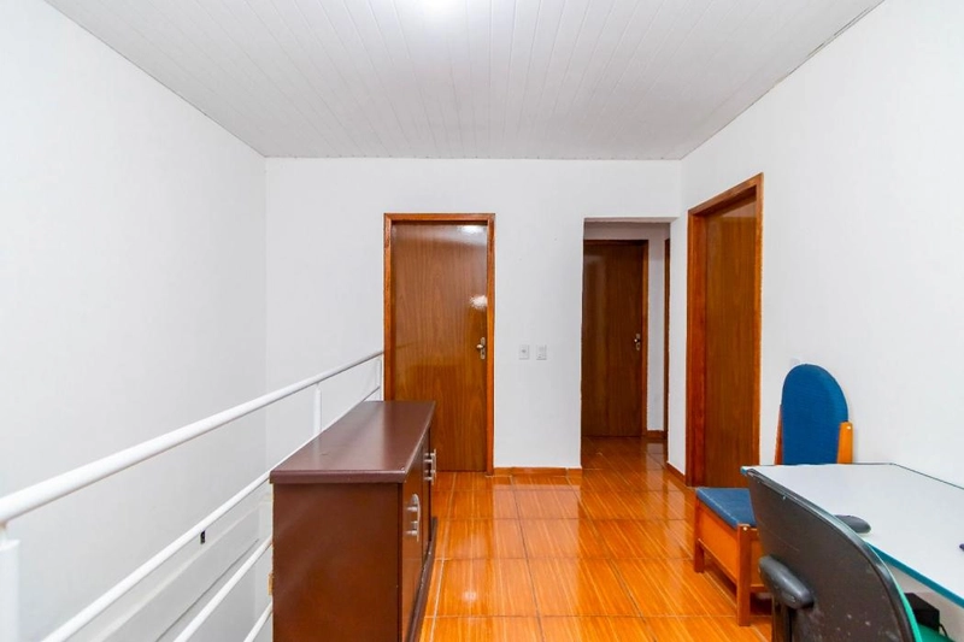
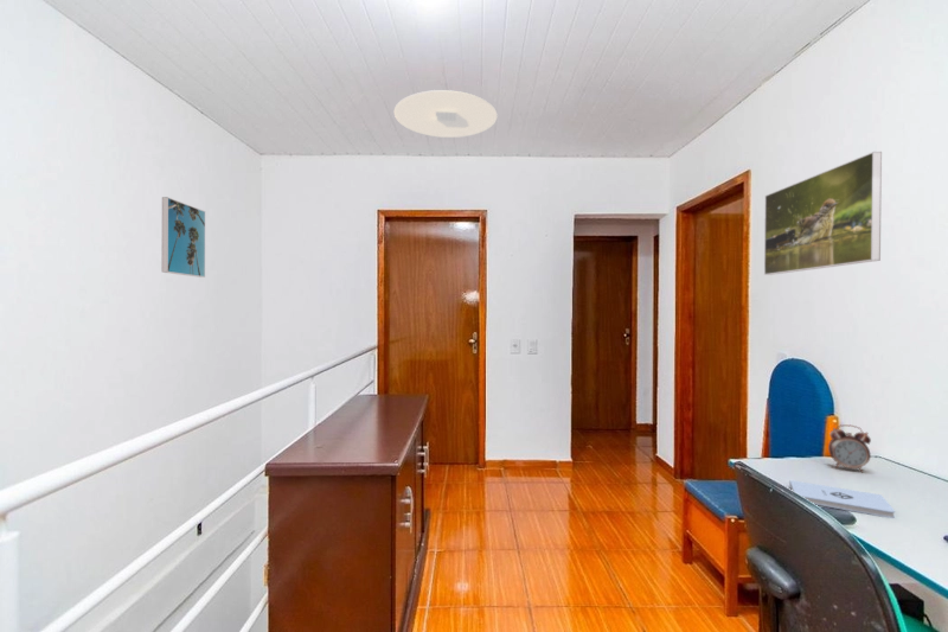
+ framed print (185, 240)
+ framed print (813, 223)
+ ceiling light (446, 111)
+ alarm clock (848, 446)
+ notepad (838, 497)
